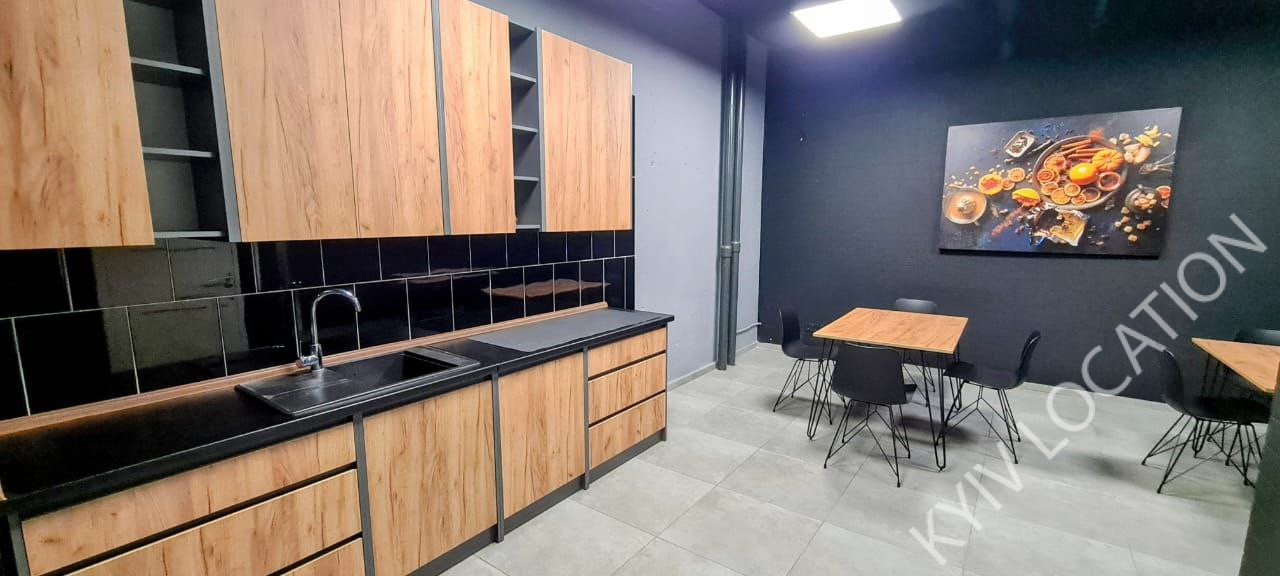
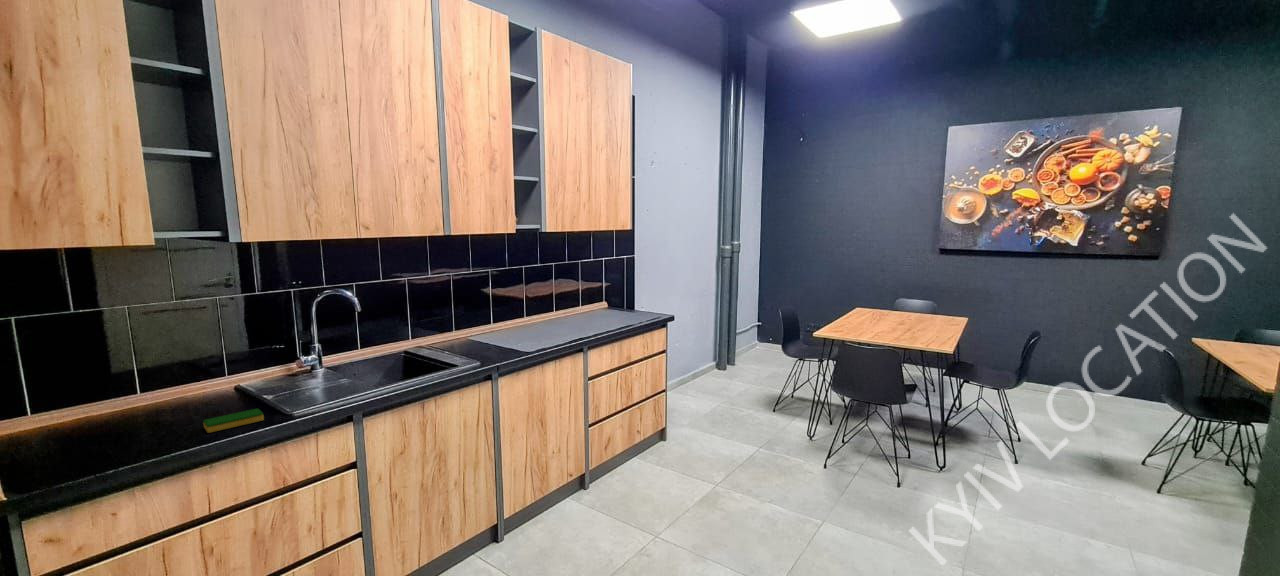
+ dish sponge (234, 420)
